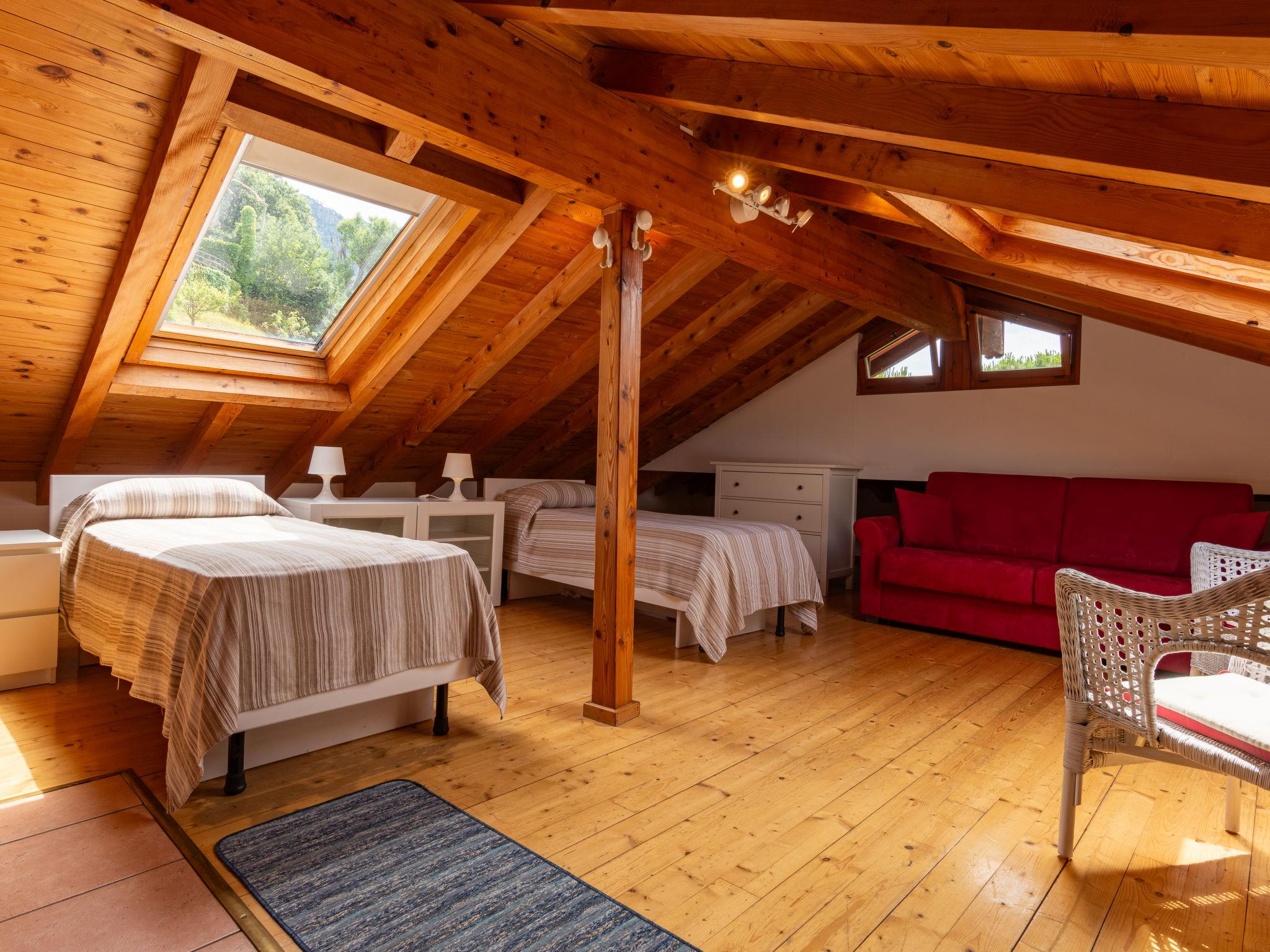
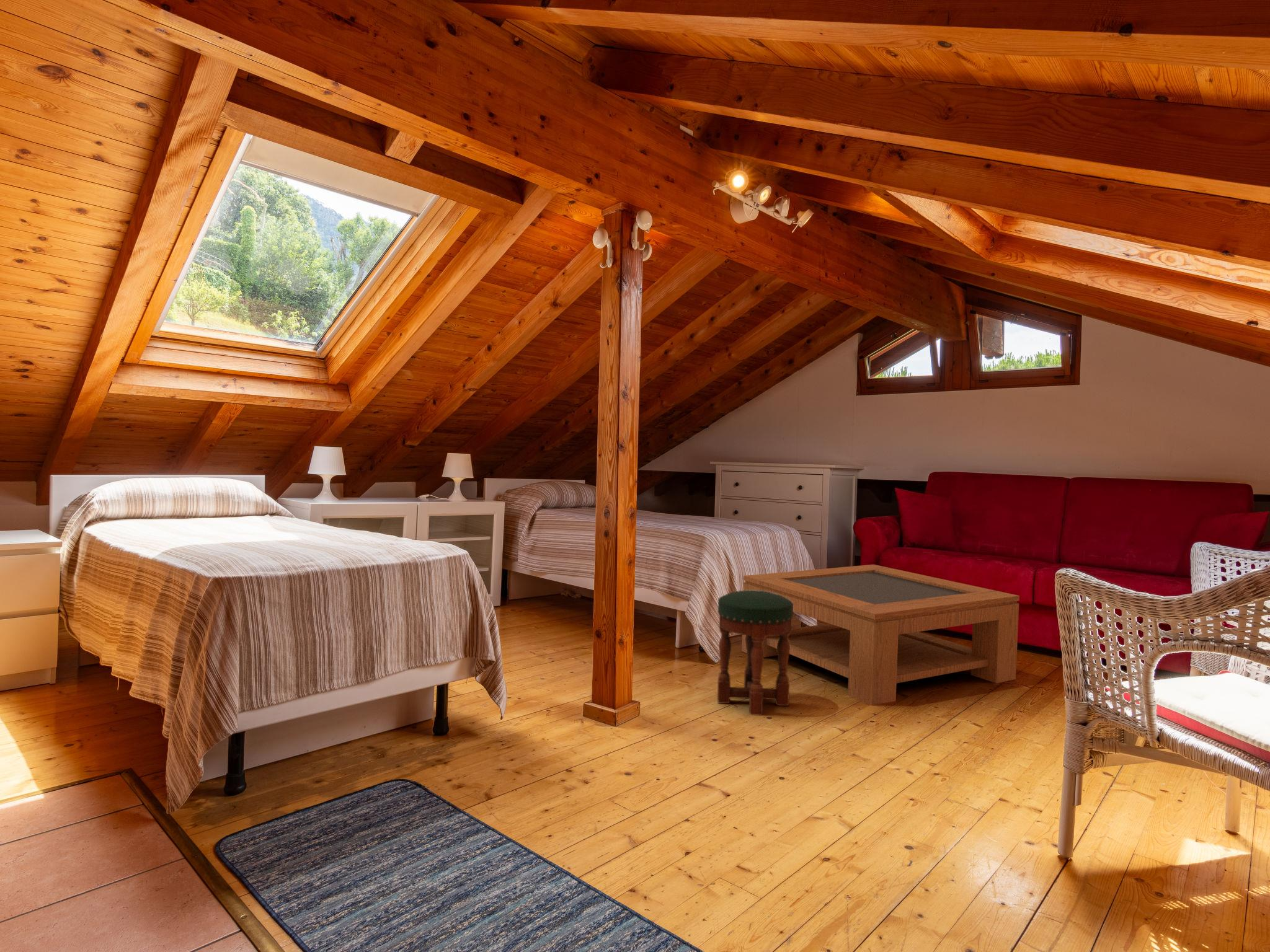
+ stool (753, 648)
+ coffee table (873, 625)
